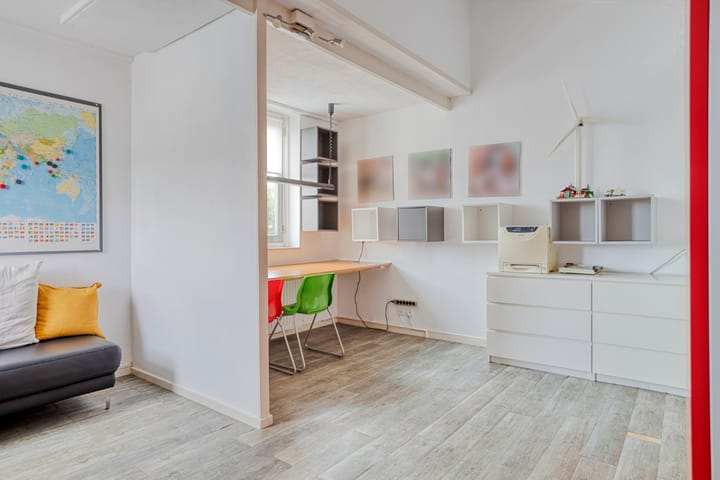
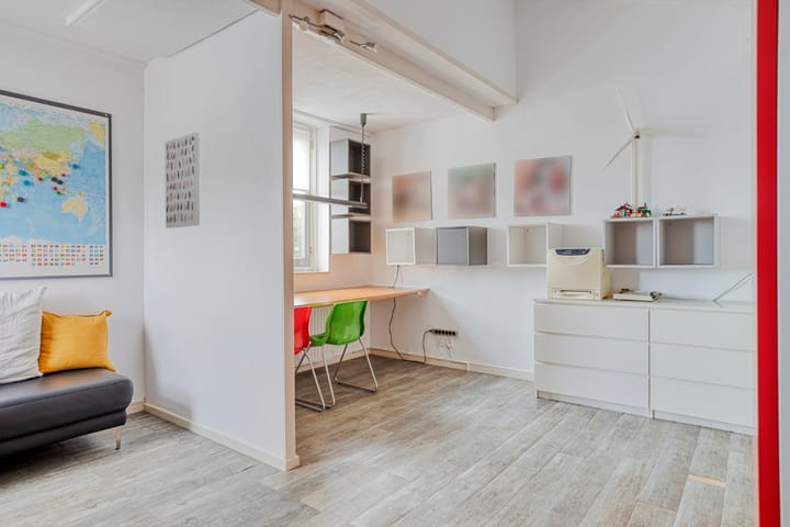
+ wall art (181, 181)
